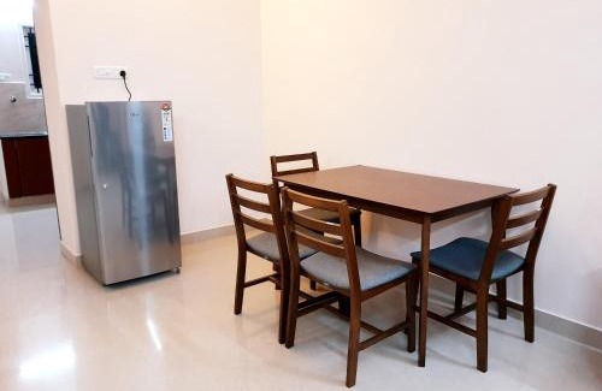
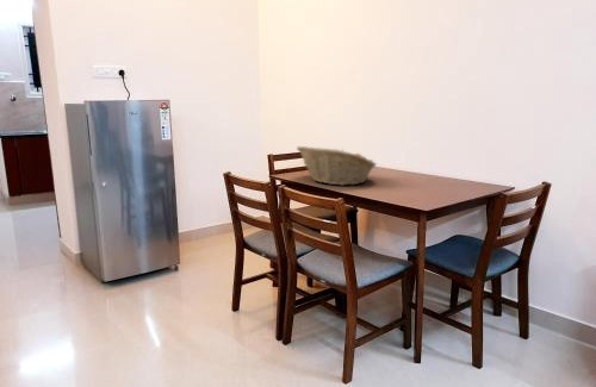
+ fruit basket (335, 163)
